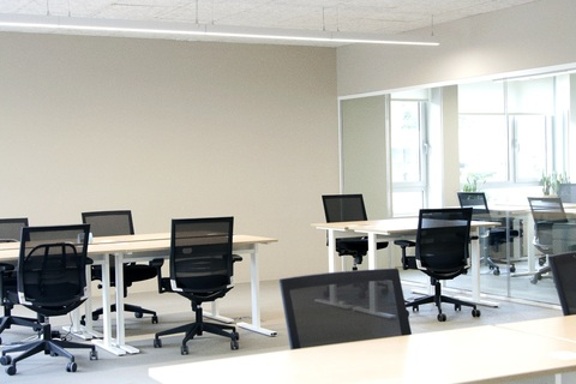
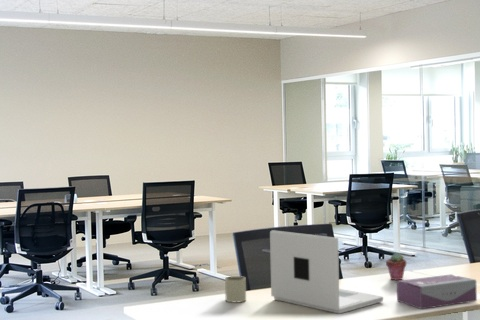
+ mug (234, 288)
+ potted succulent (396, 265)
+ laptop (325, 265)
+ tissue box (436, 290)
